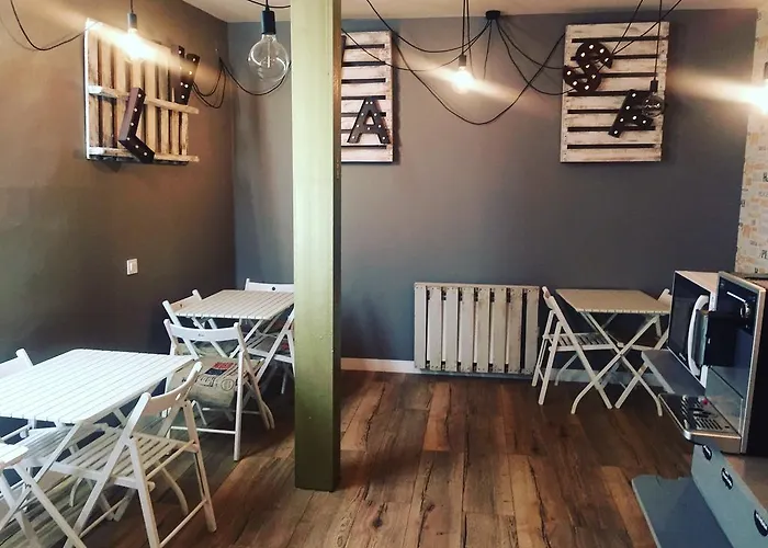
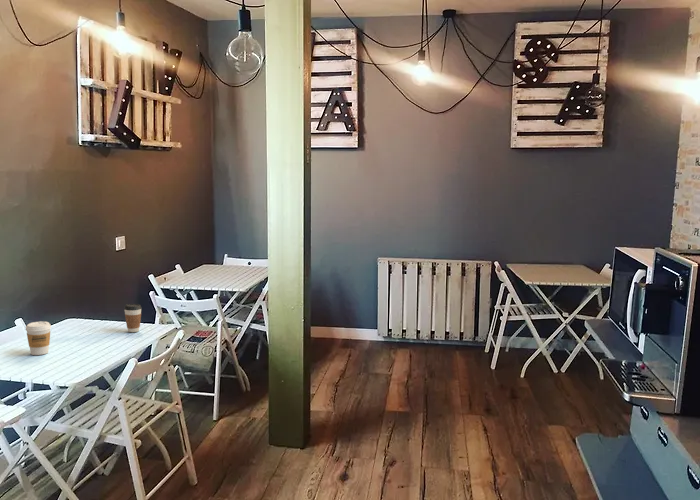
+ coffee cup (38, 338)
+ coffee cup (133, 318)
